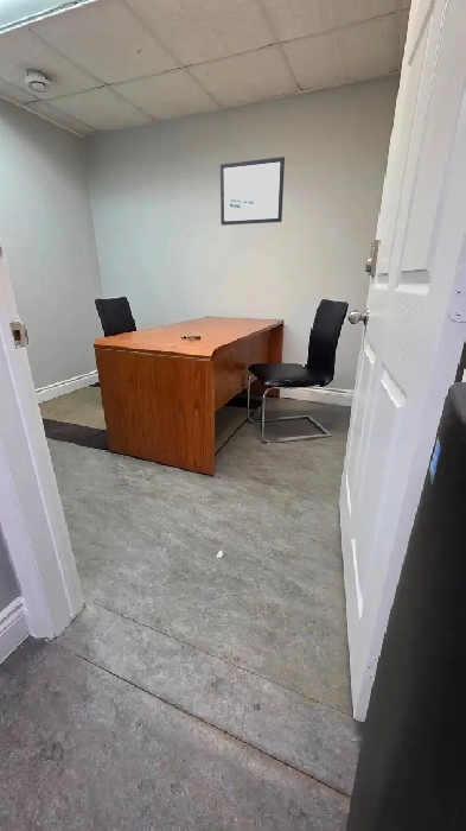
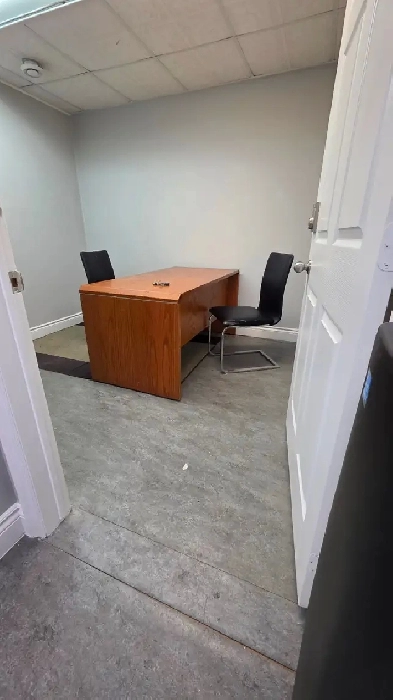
- wall art (250, 192)
